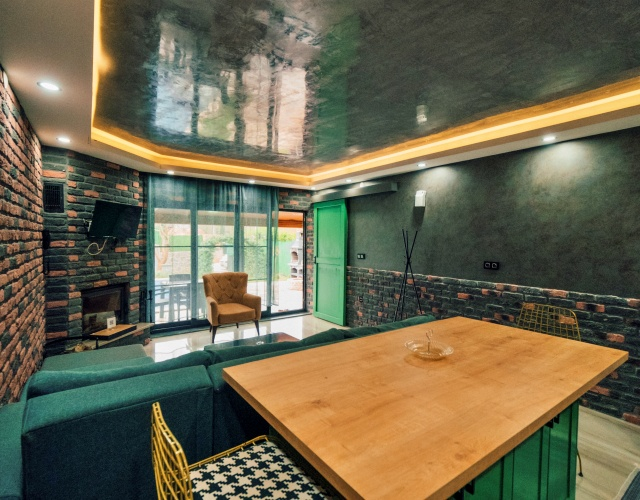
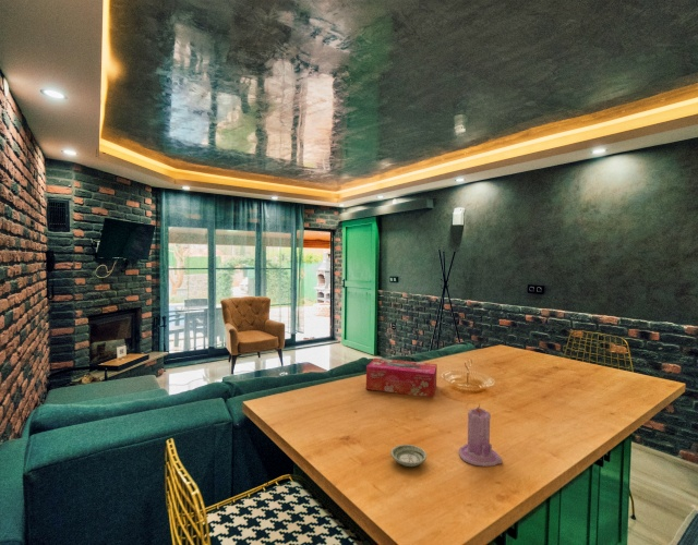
+ saucer (408, 457)
+ candle (479, 429)
+ tissue box (401, 376)
